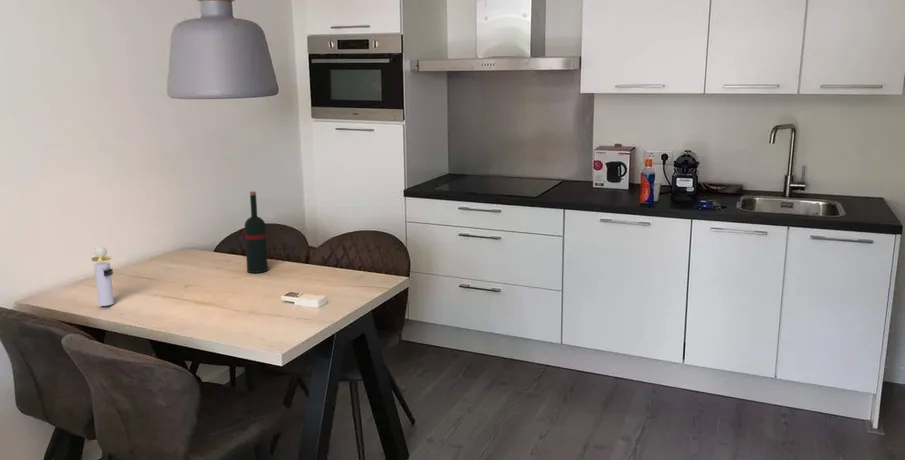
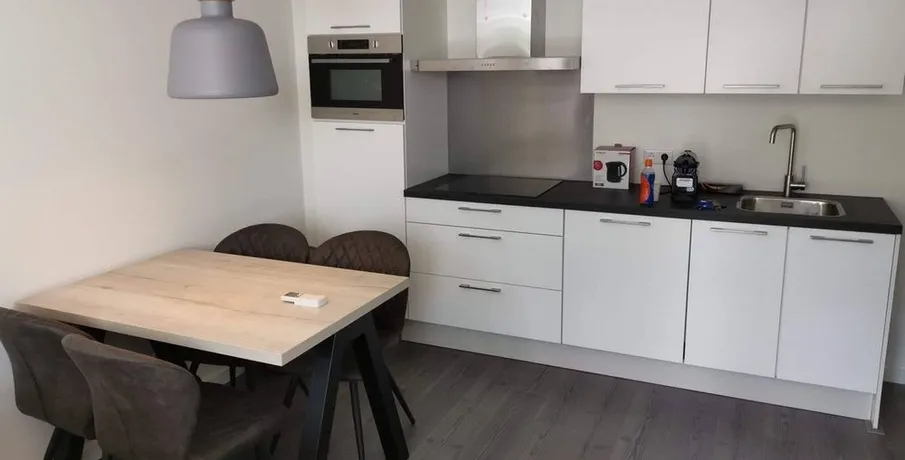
- perfume bottle (103, 276)
- wine bottle (253, 231)
